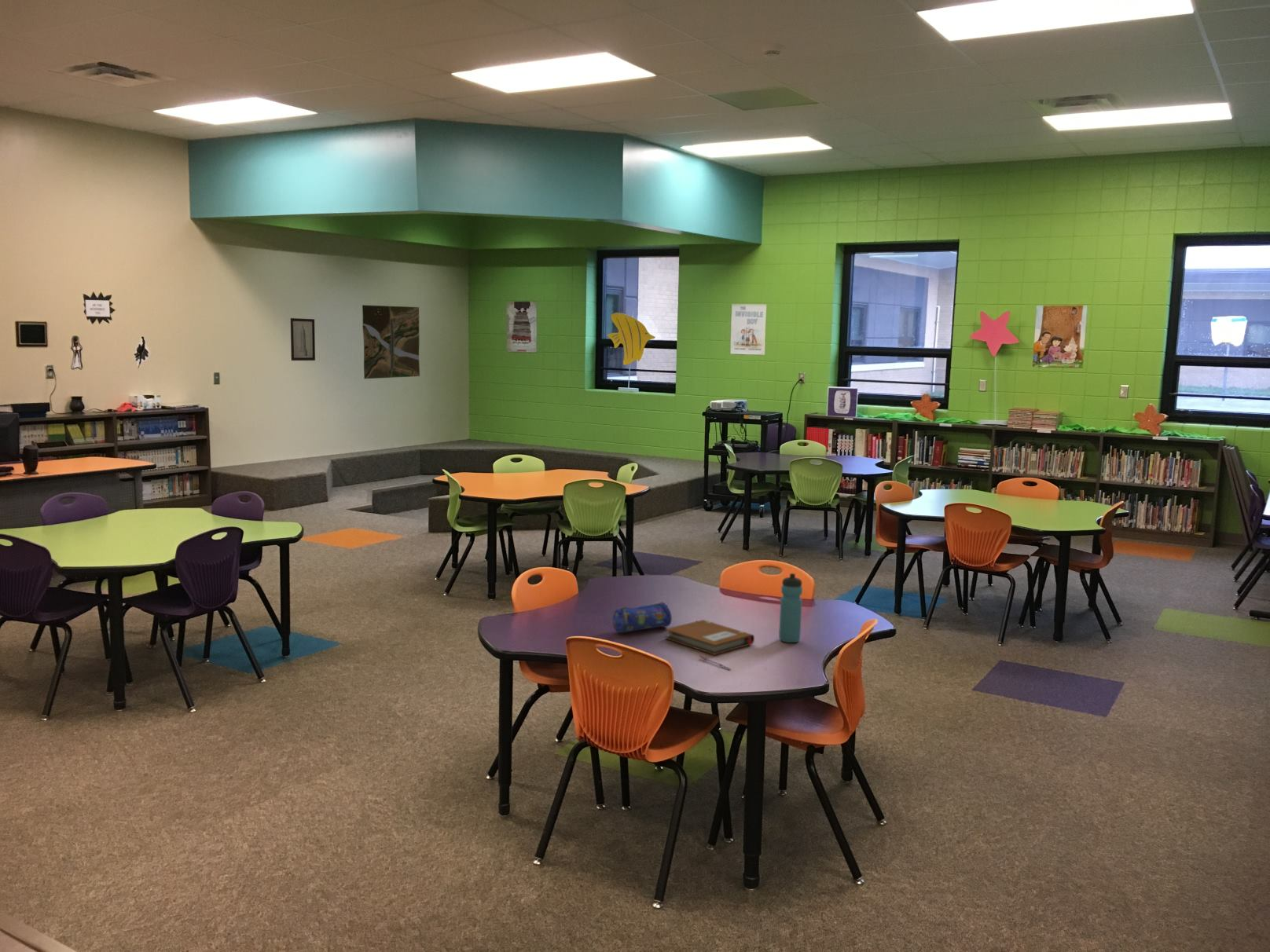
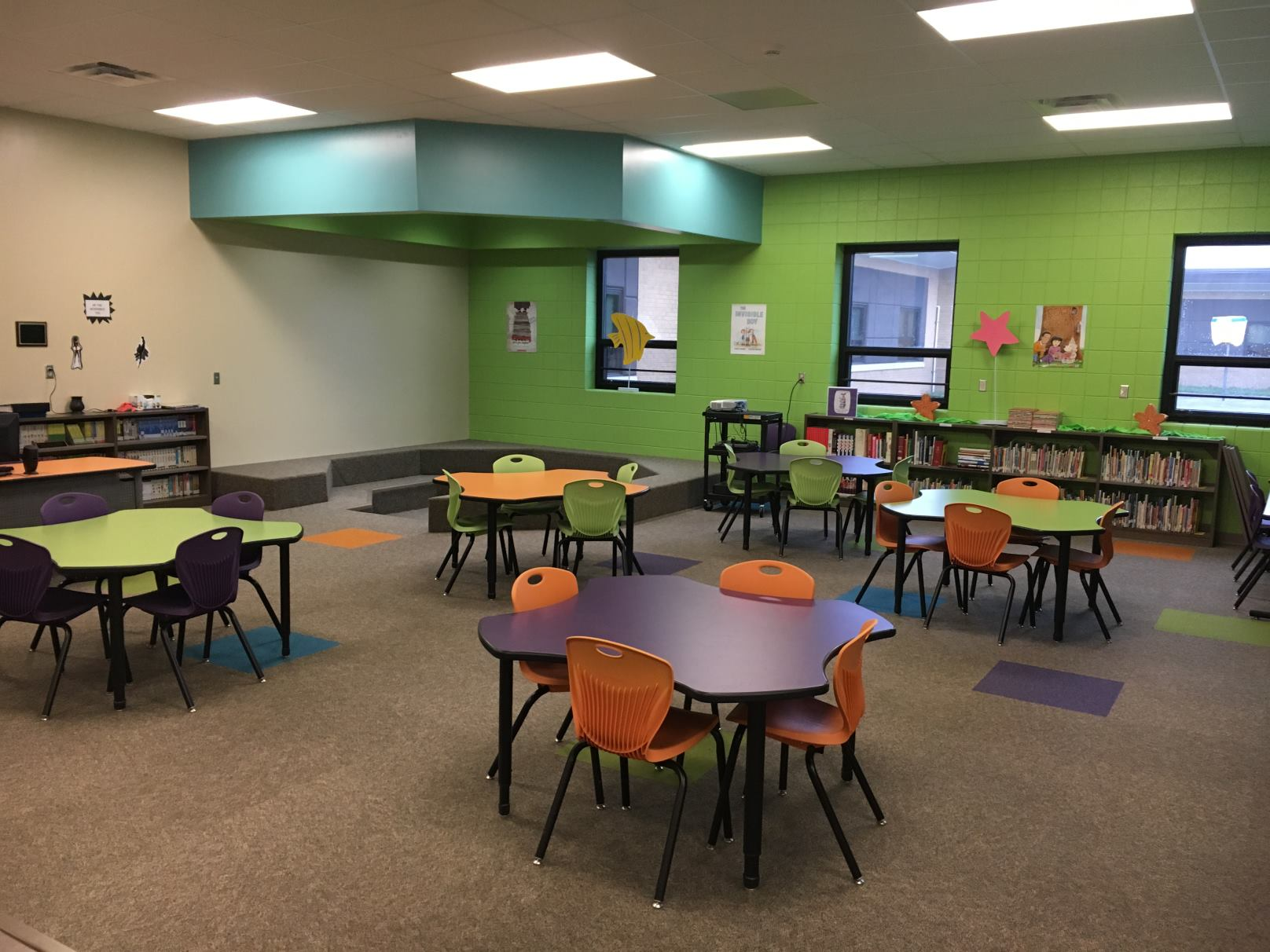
- wall art (303, 339)
- pencil case (642, 617)
- notebook (710, 636)
- map (391, 342)
- pen (714, 662)
- water bottle (791, 606)
